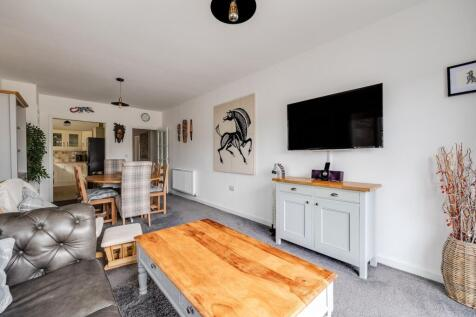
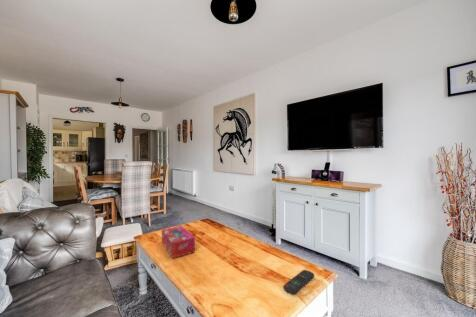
+ remote control (299, 280)
+ tissue box (177, 240)
